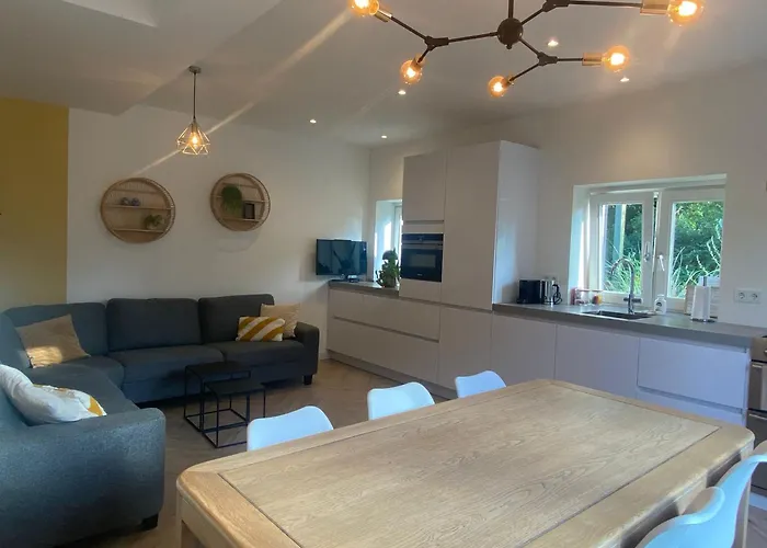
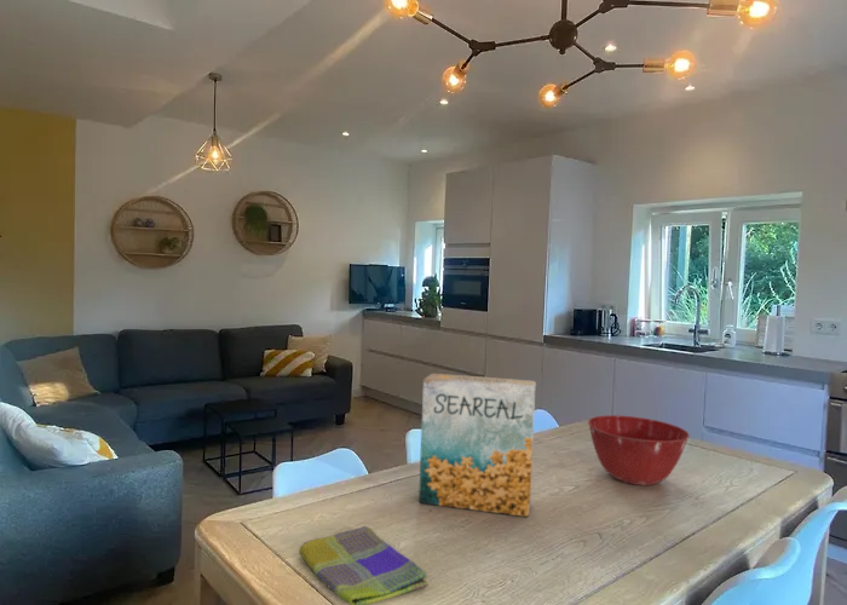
+ dish towel (359, 561)
+ cereal box (477, 440)
+ mixing bowl (635, 451)
